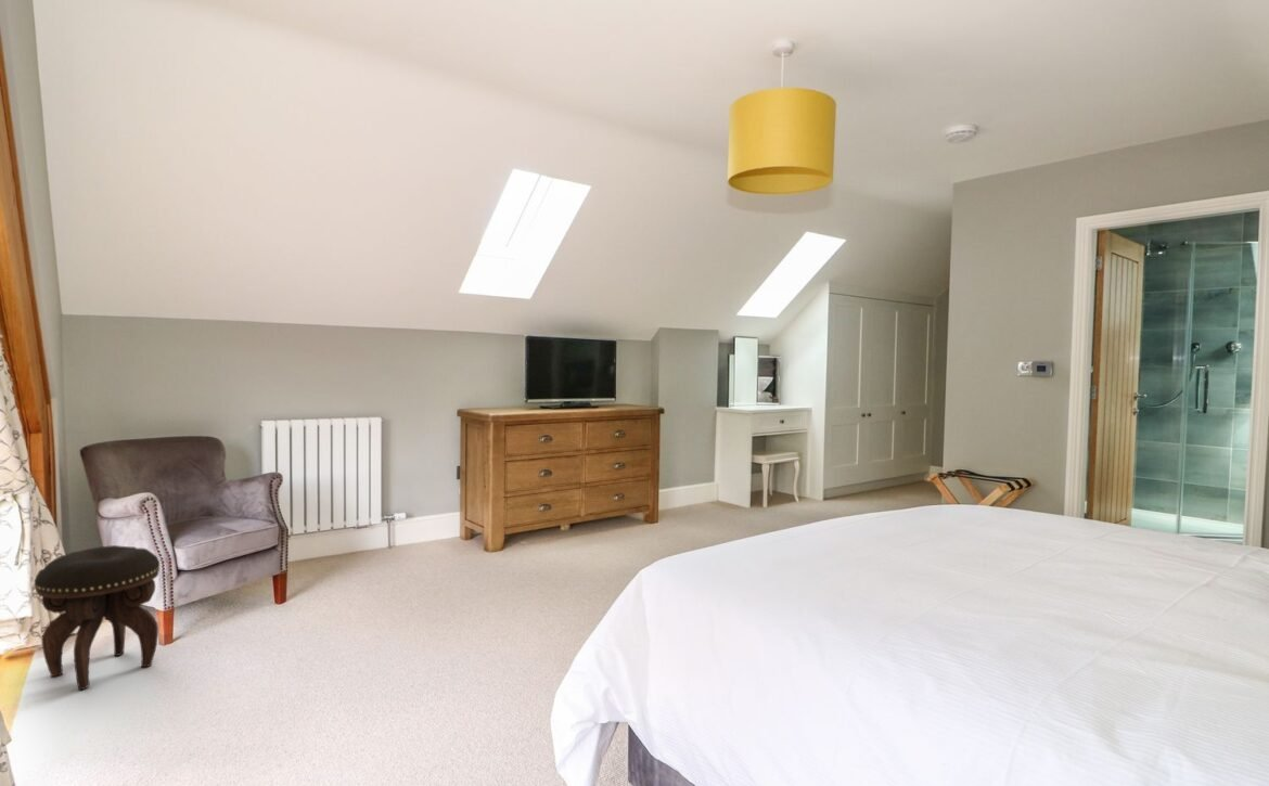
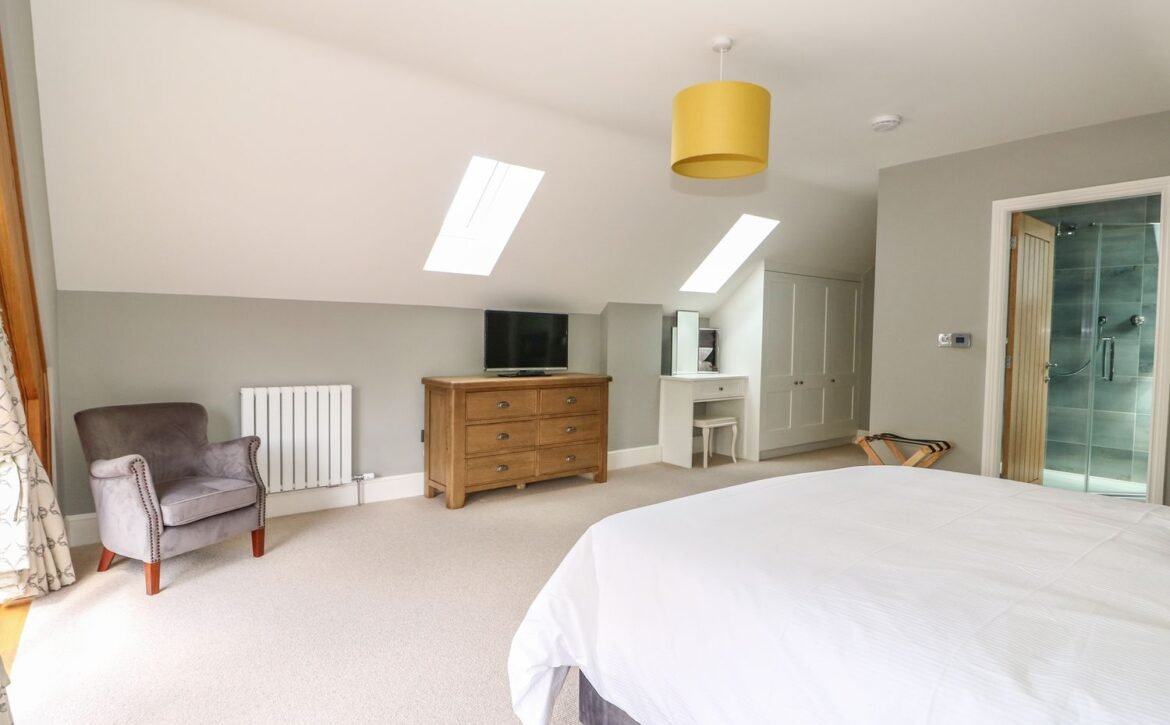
- footstool (101, 611)
